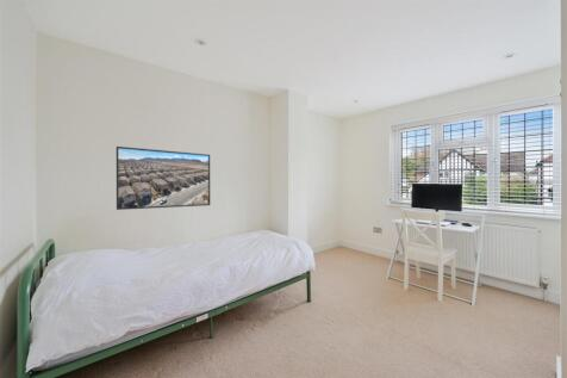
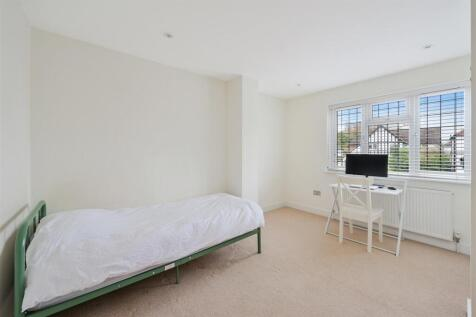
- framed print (168, 179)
